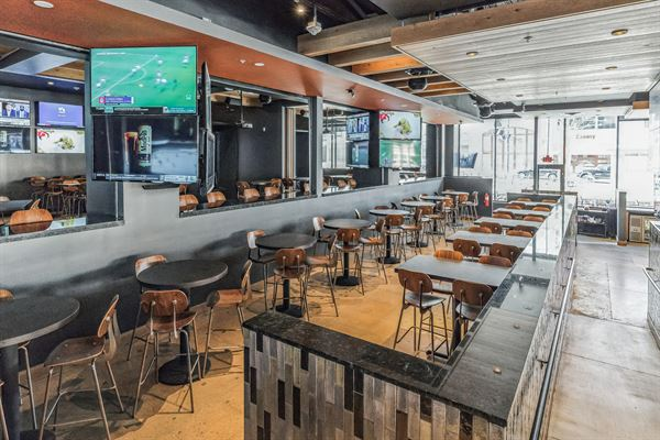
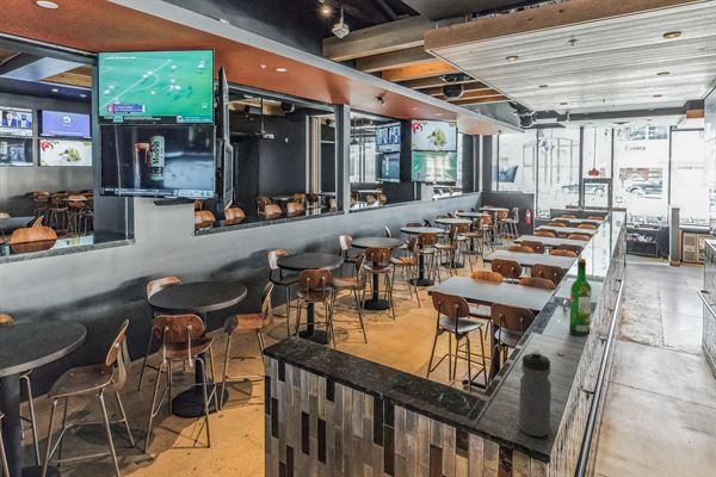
+ wine bottle (580, 296)
+ water bottle (535, 390)
